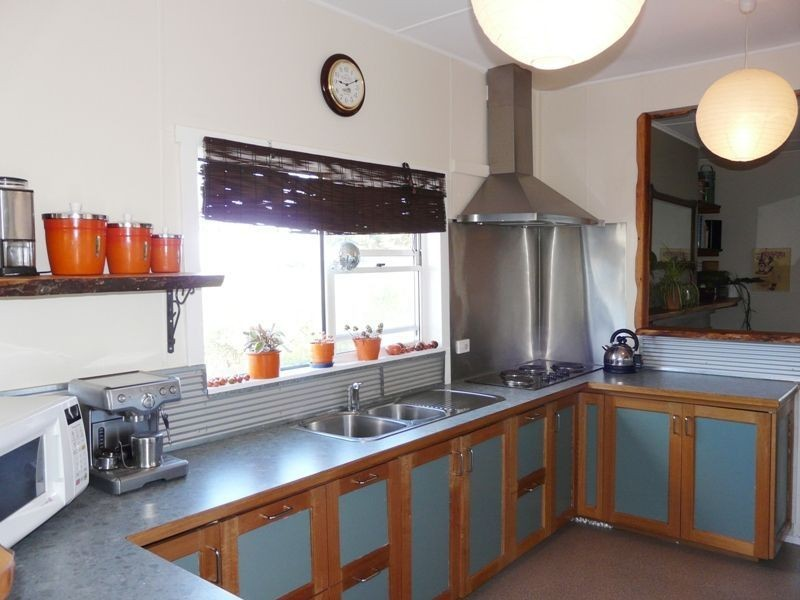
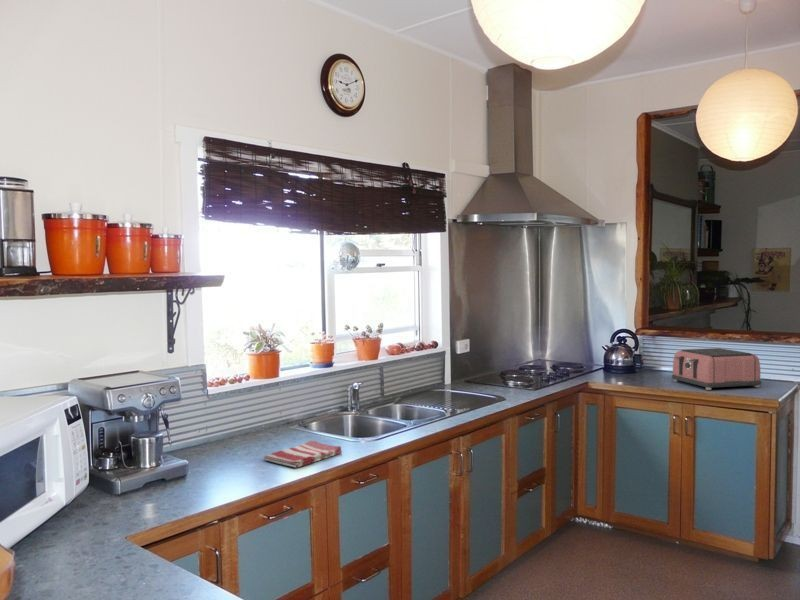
+ toaster (712, 367)
+ dish towel (303, 452)
